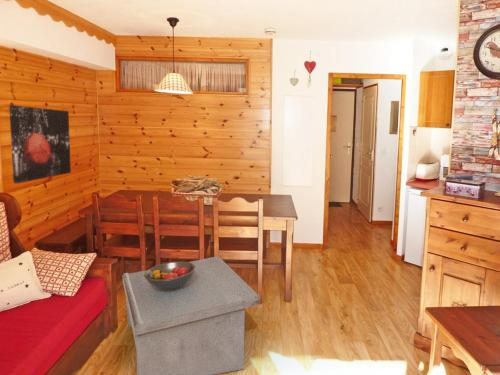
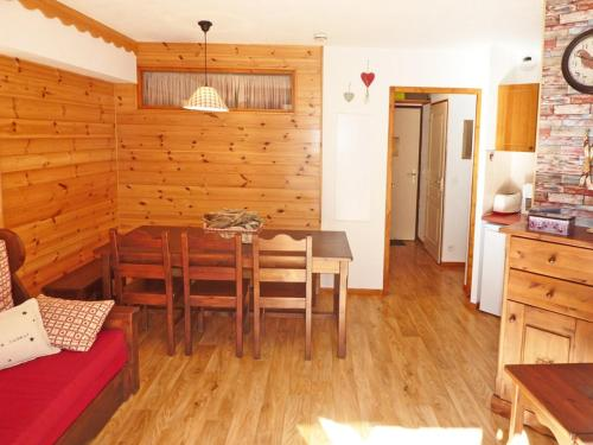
- coffee table (184, 311)
- wall art (43, 143)
- fruit bowl (171, 274)
